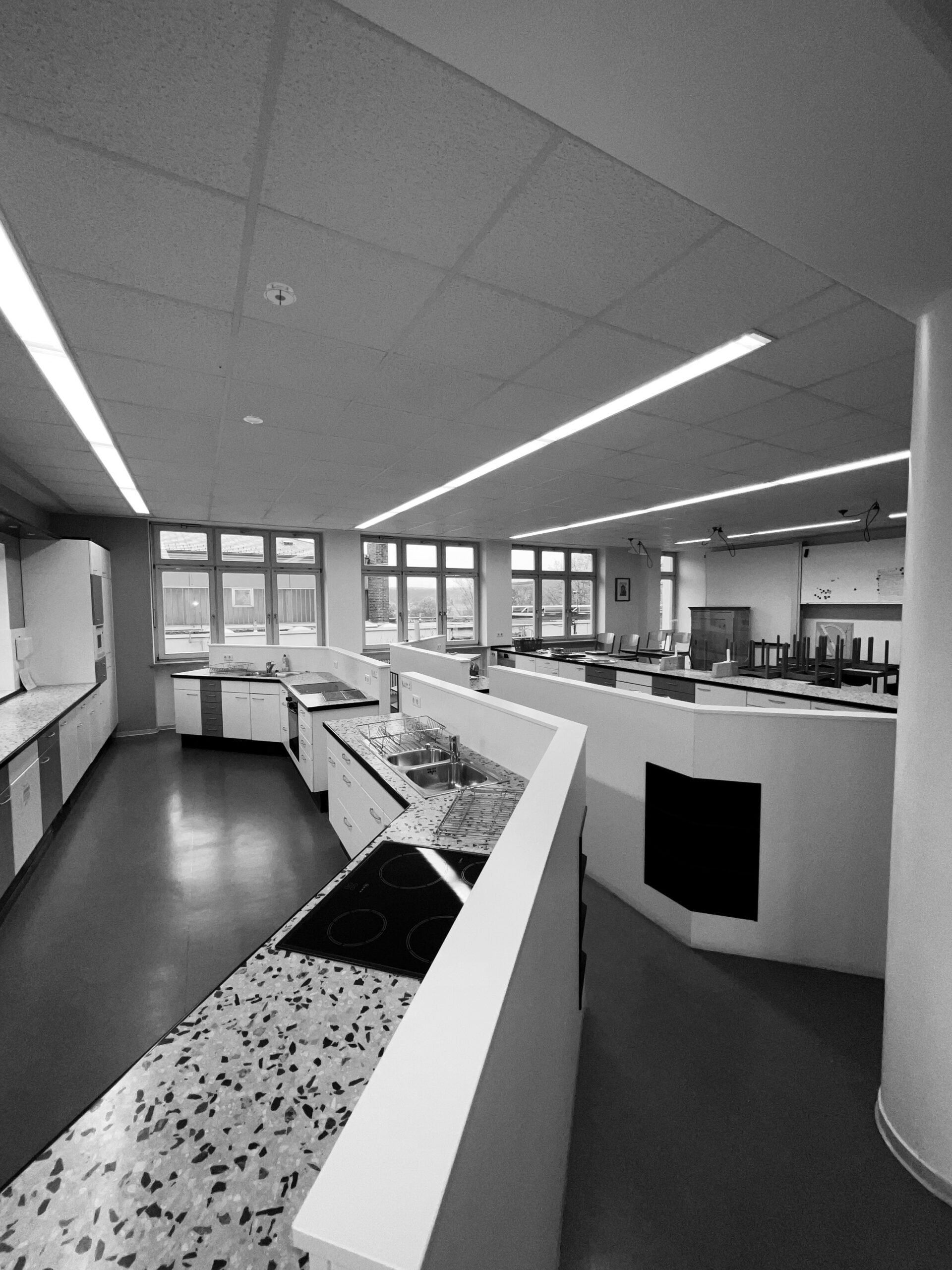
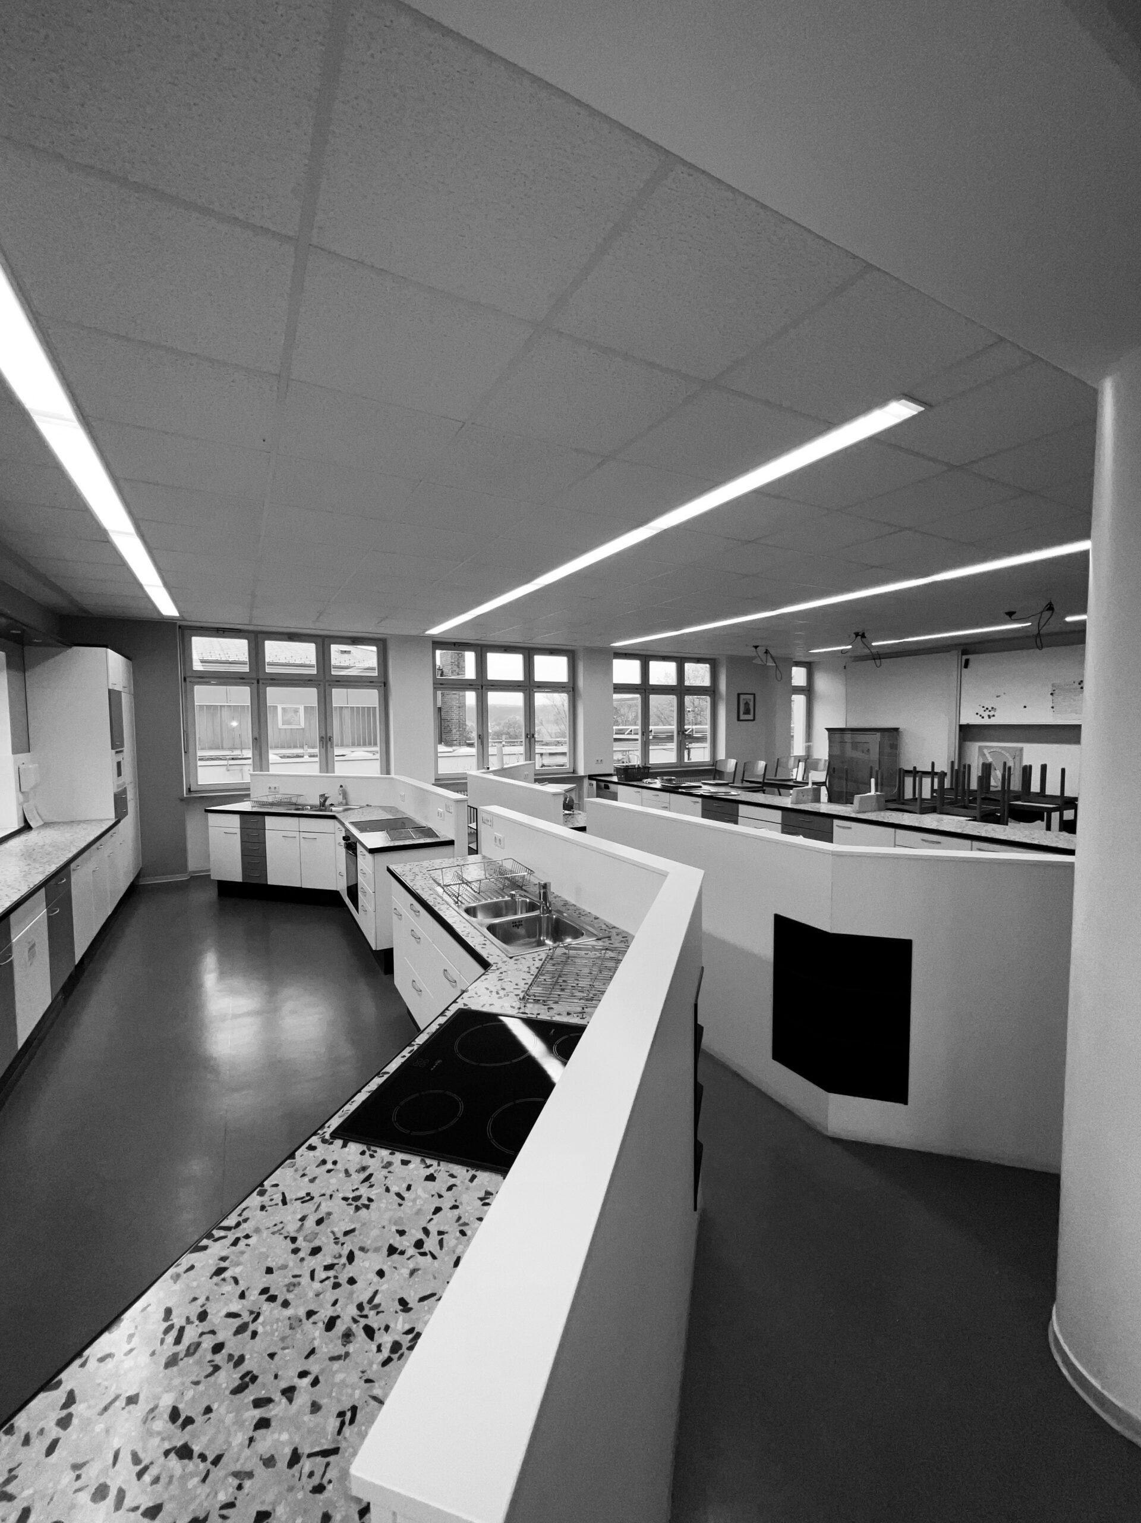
- recessed light (253, 419)
- smoke detector (279, 294)
